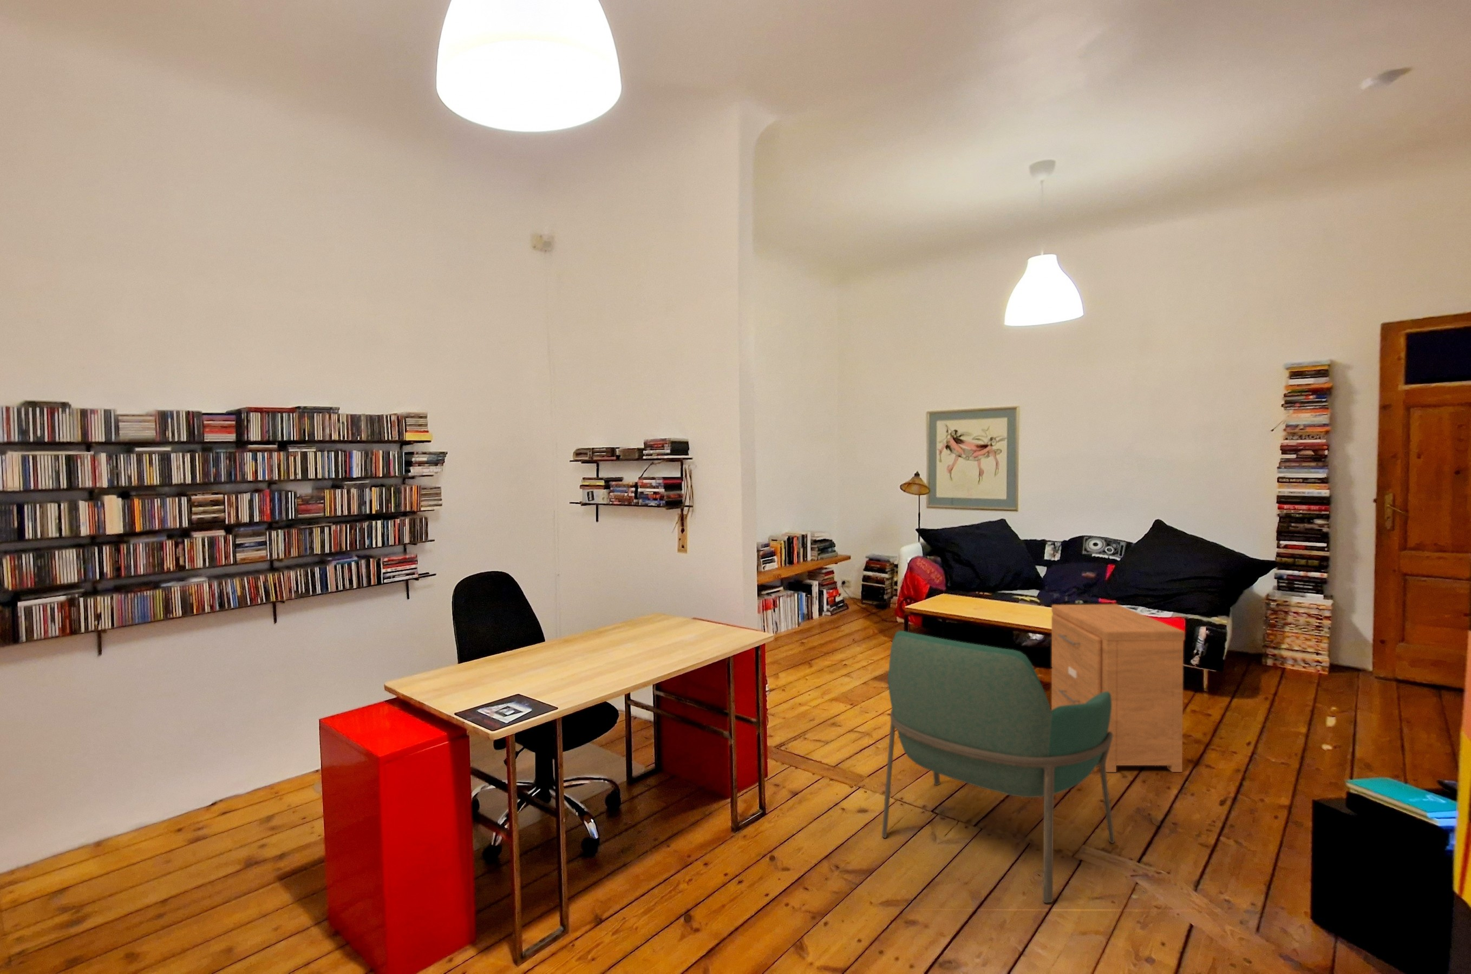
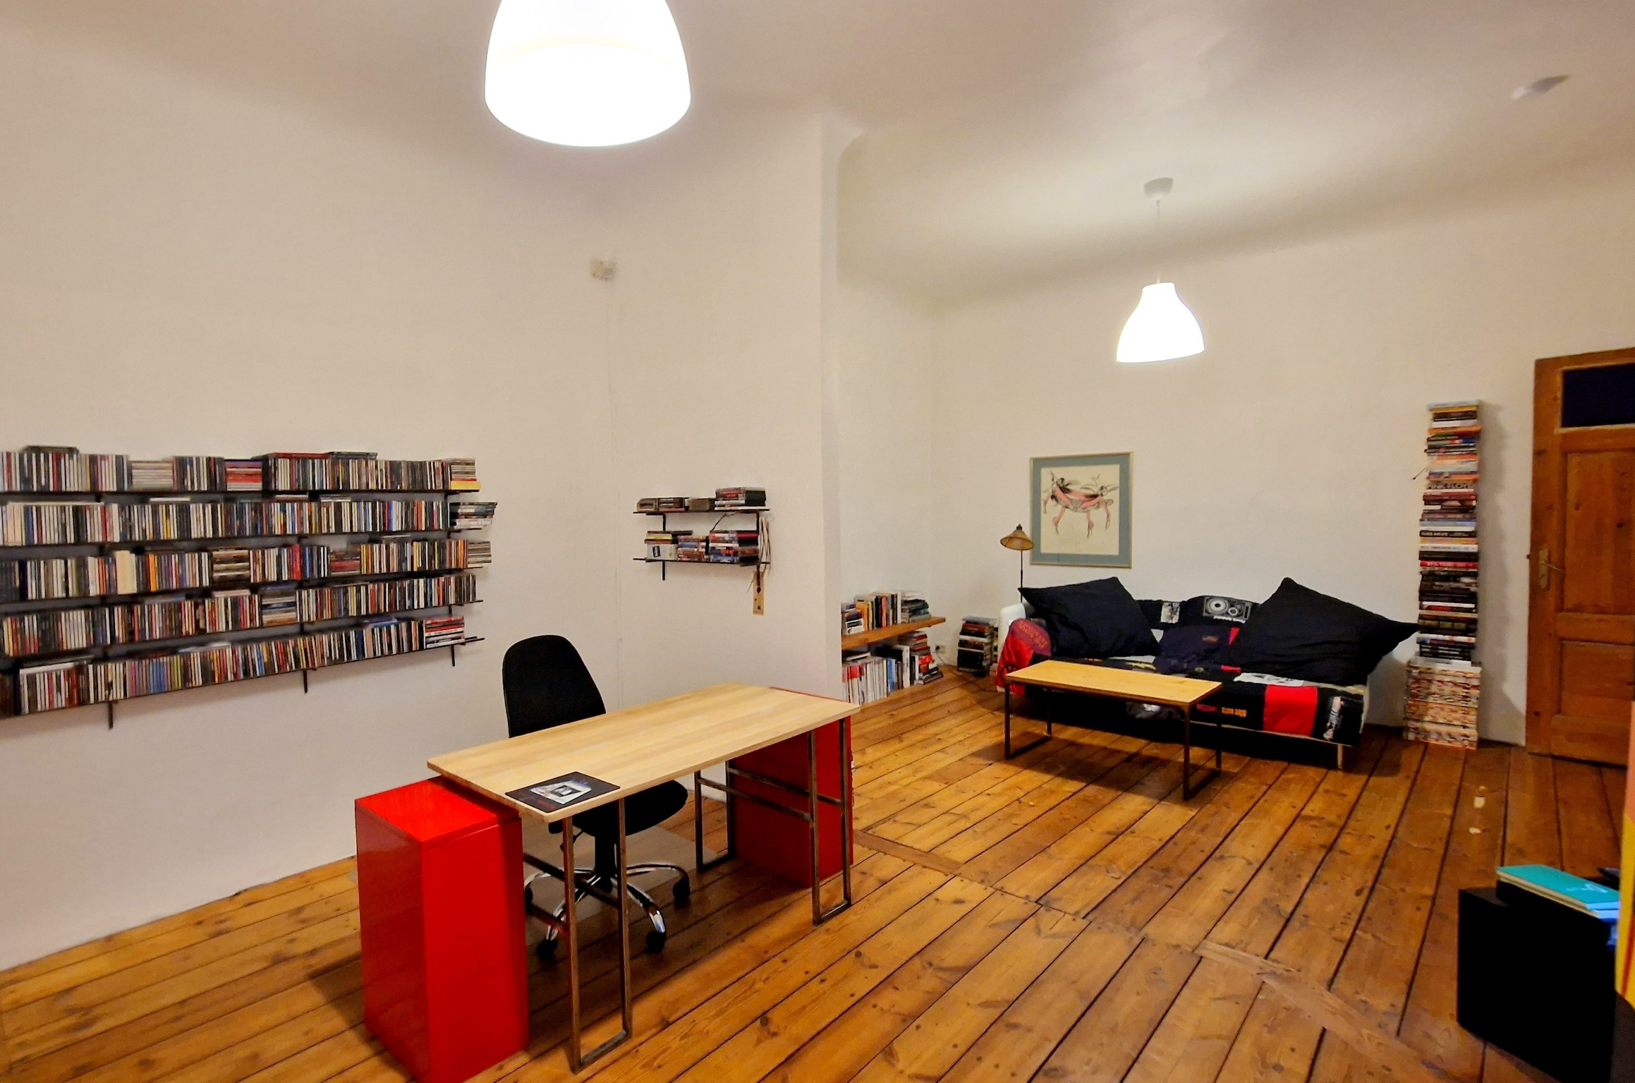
- armchair (992, 729)
- nightstand (1107, 682)
